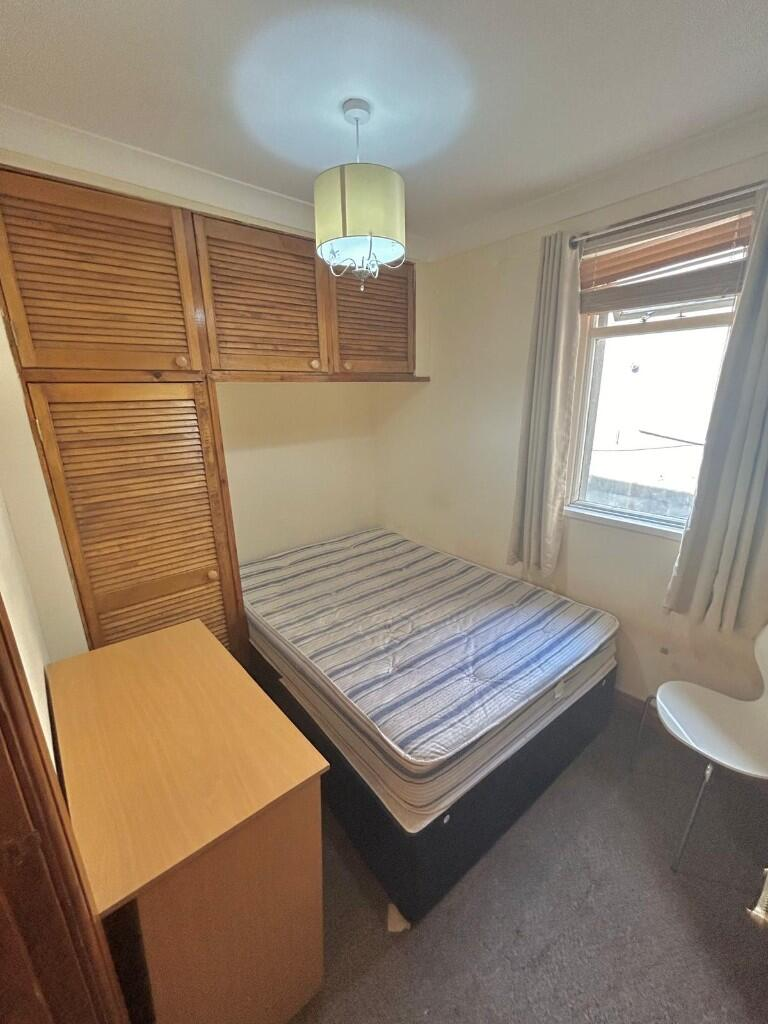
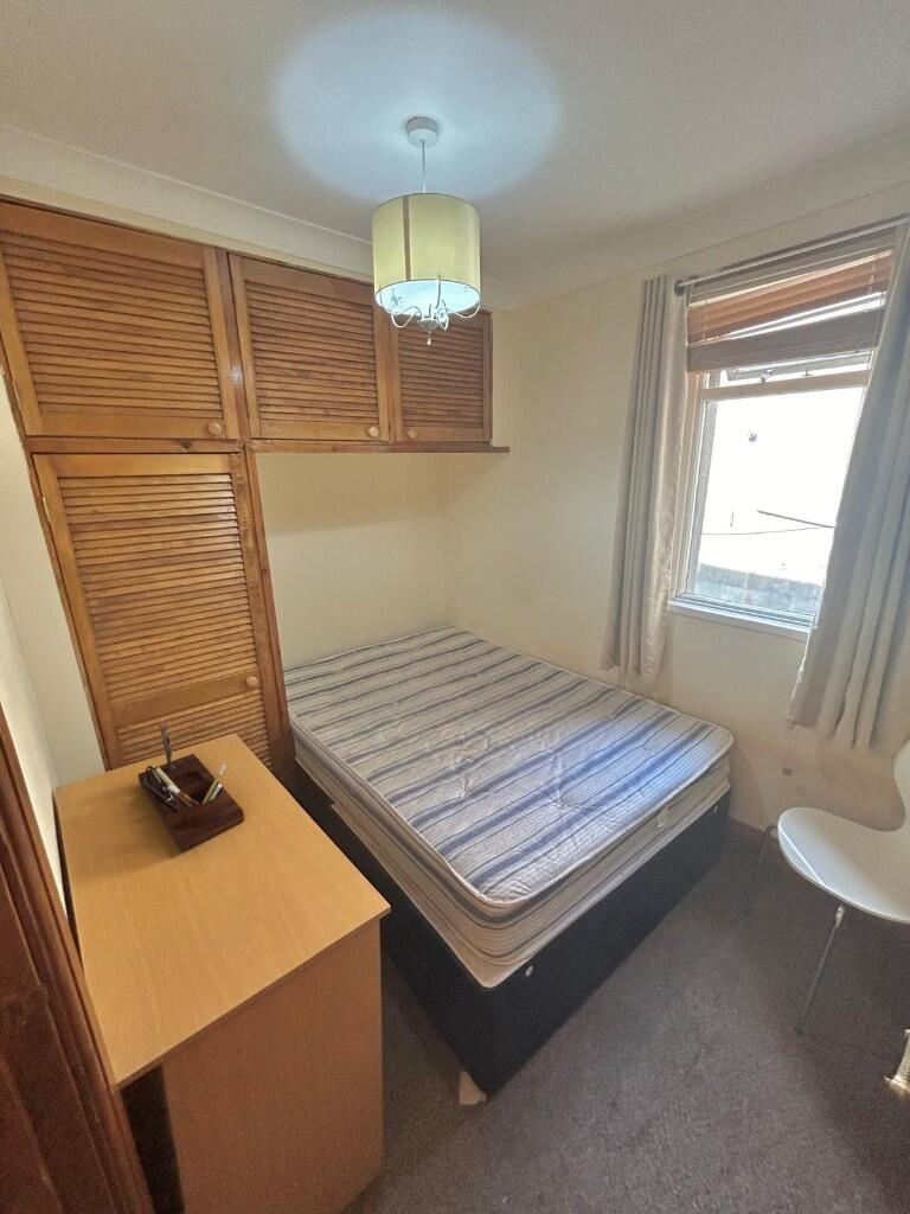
+ desk organizer (184, 774)
